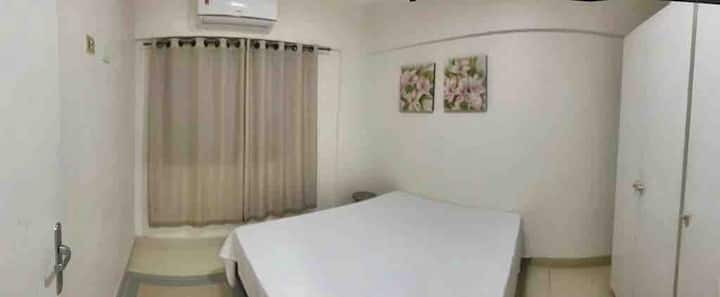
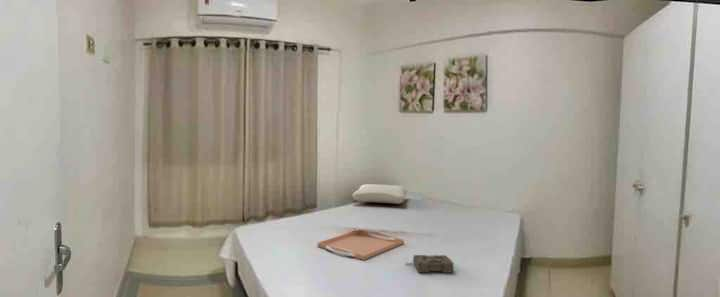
+ pillow (380, 193)
+ diary (431, 262)
+ serving tray (361, 243)
